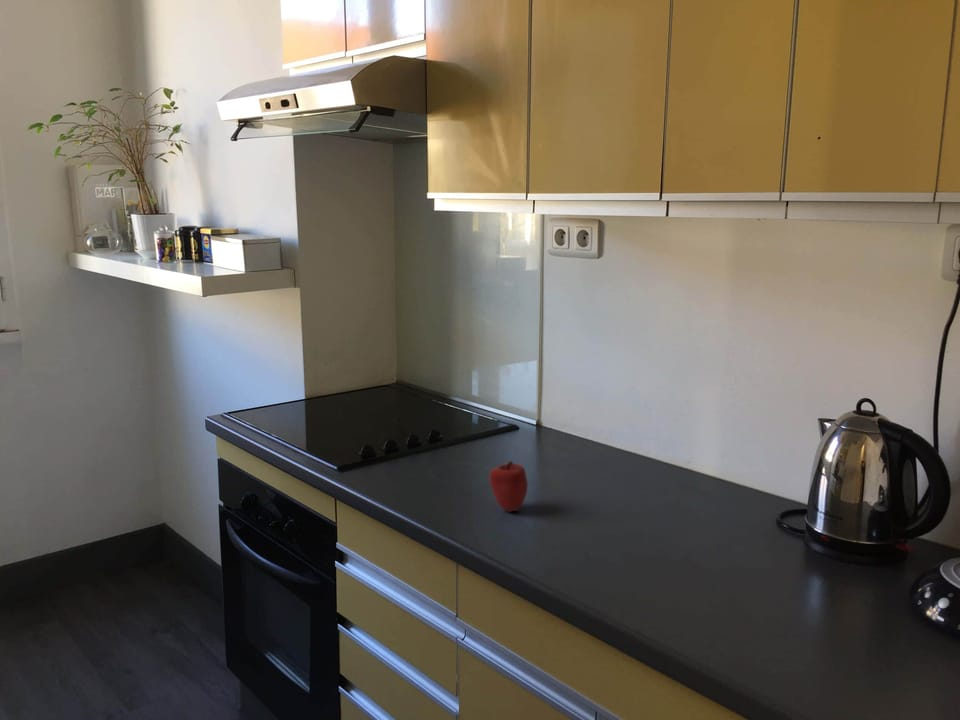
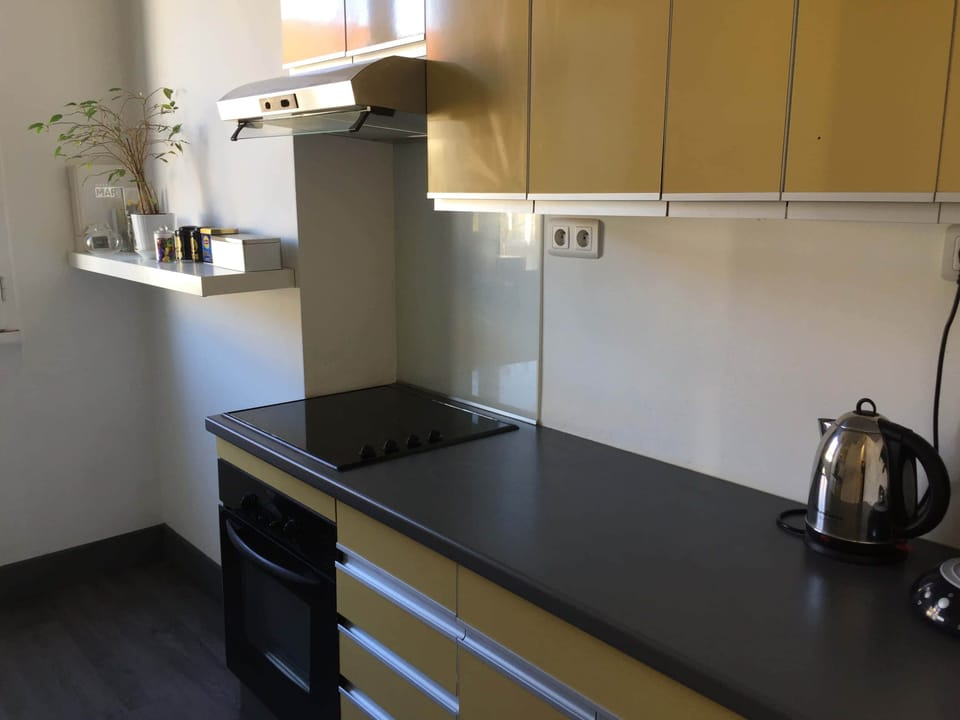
- apple (508, 484)
